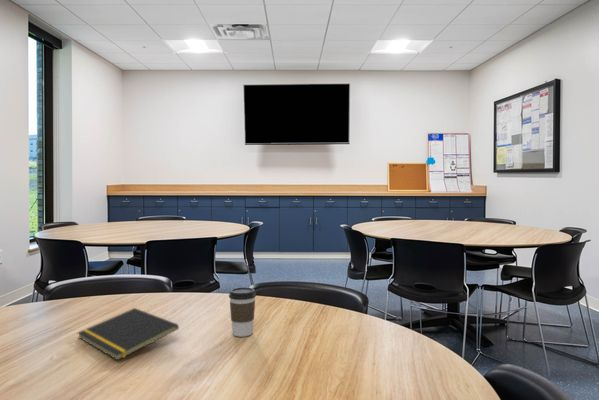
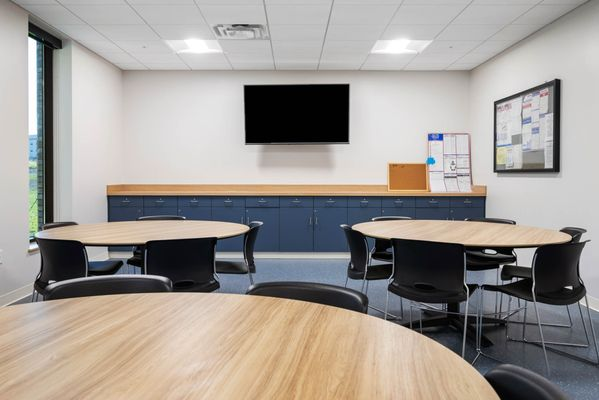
- coffee cup (242, 311)
- notepad (127, 330)
